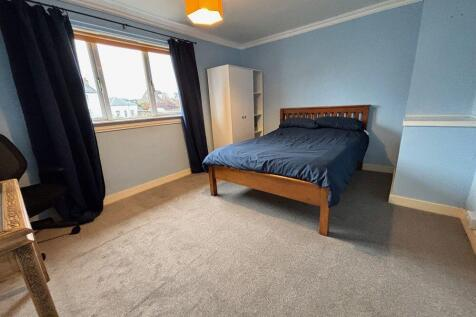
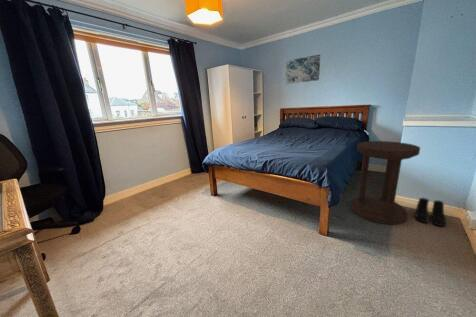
+ side table (384, 179)
+ wall art (302, 70)
+ boots (432, 209)
